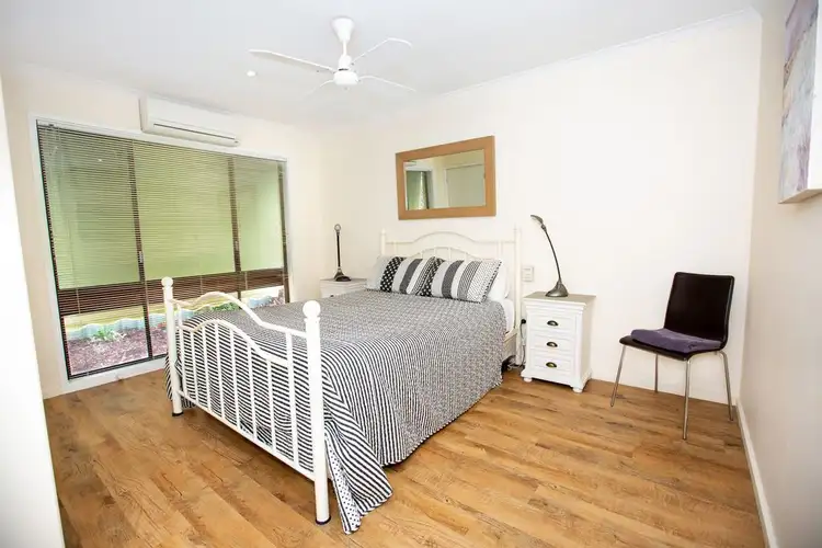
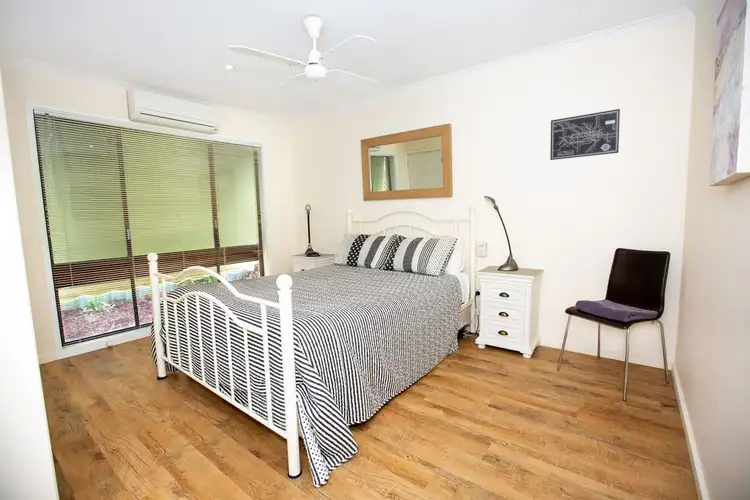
+ wall art (583, 135)
